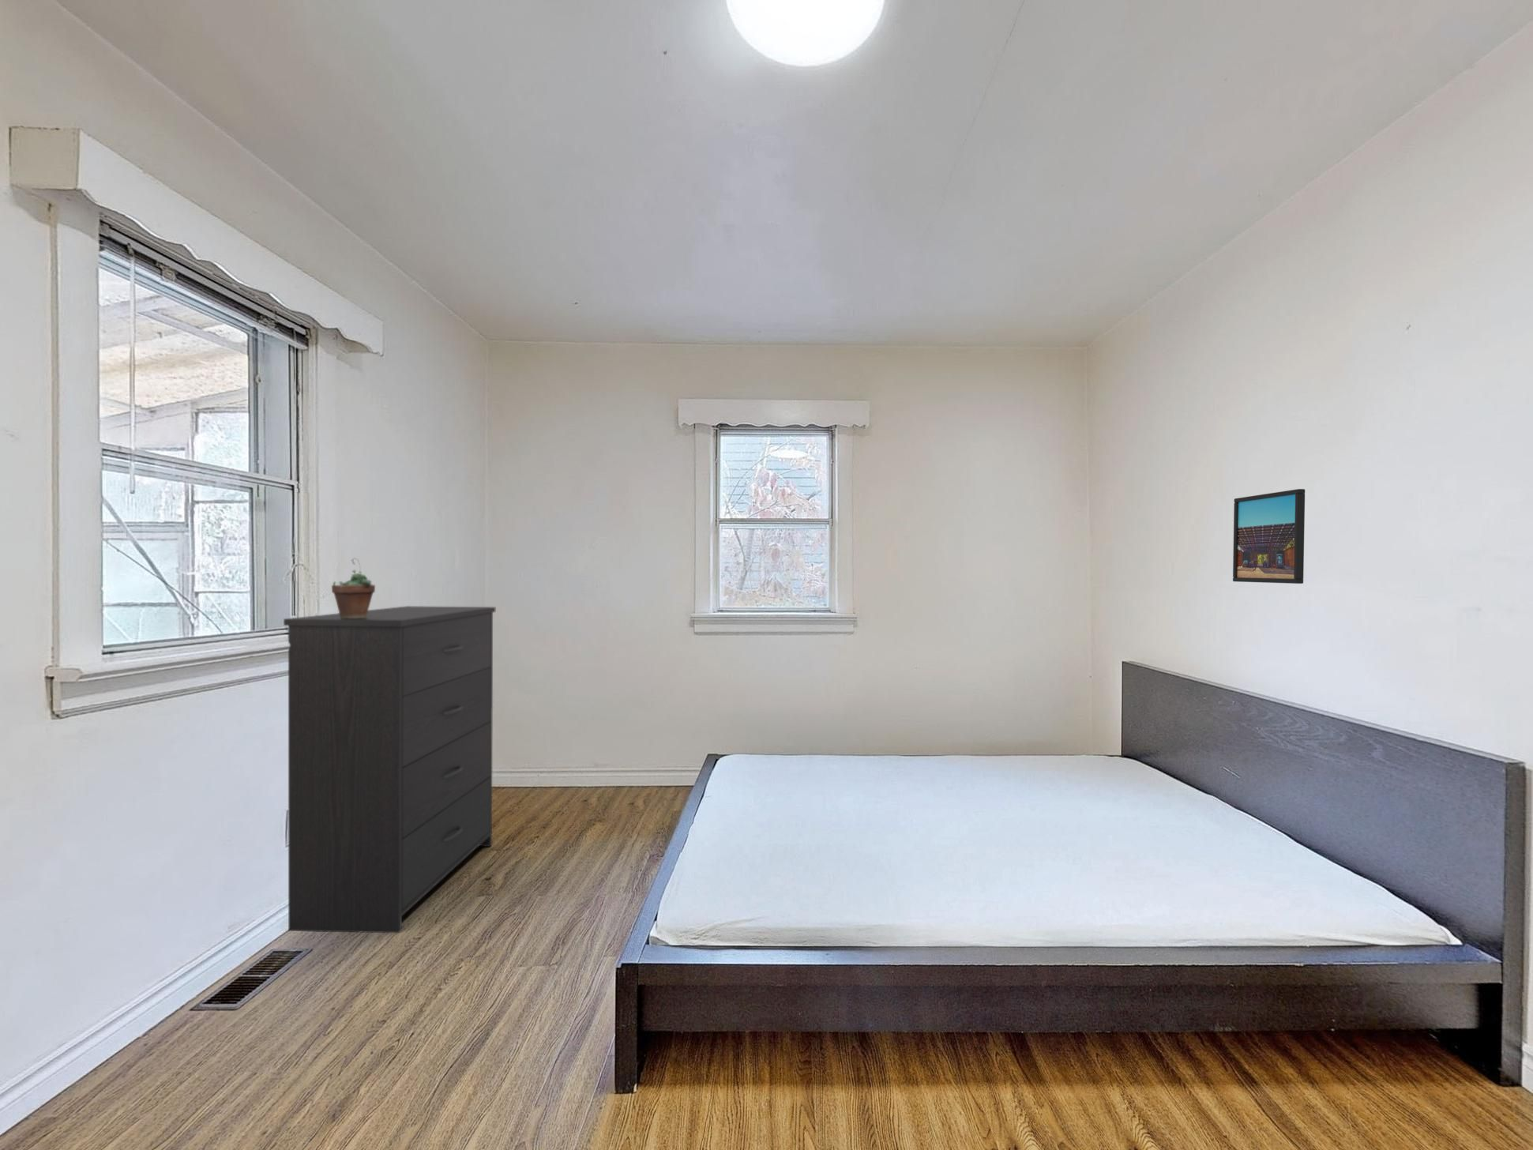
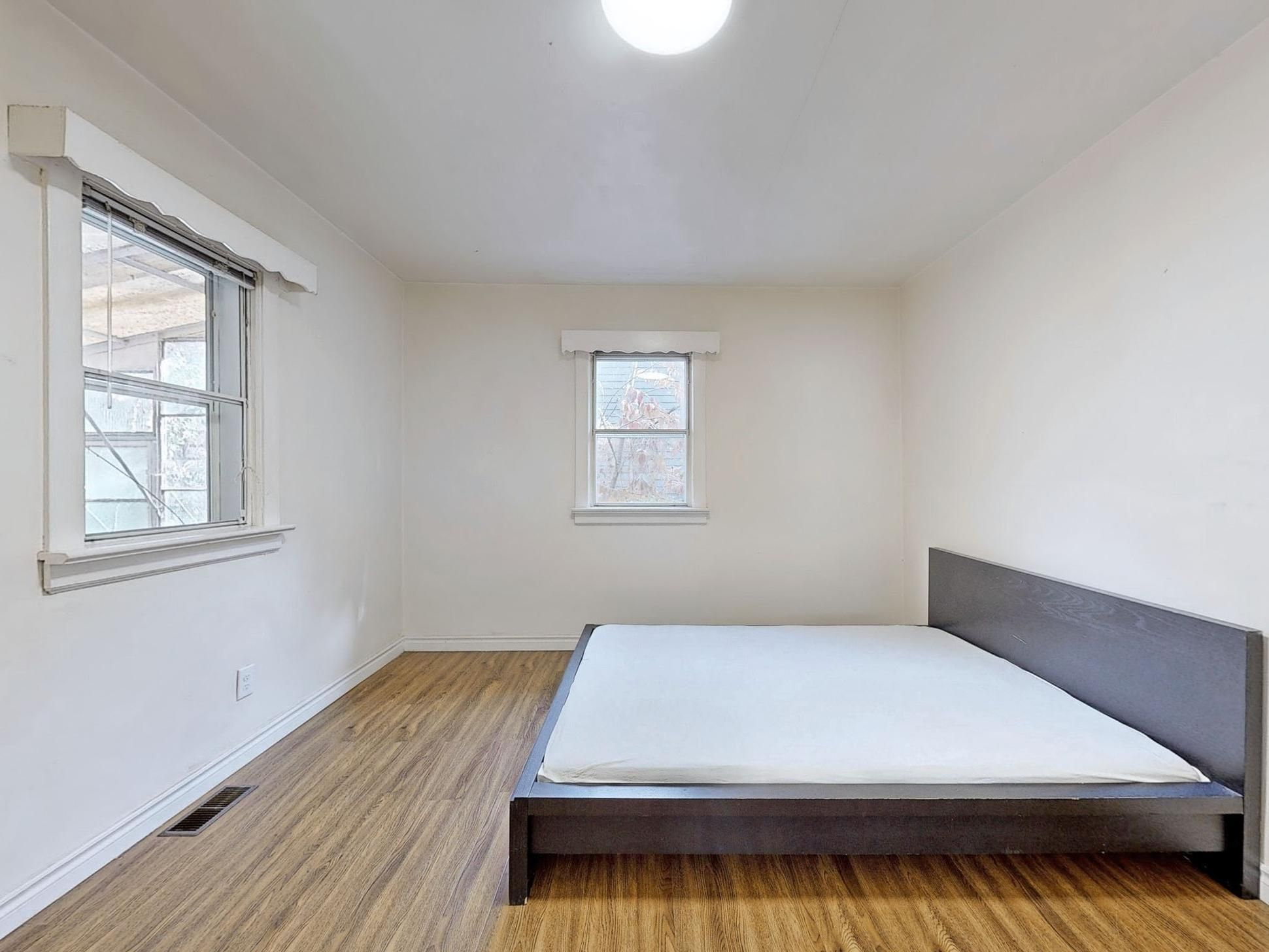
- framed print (1266, 538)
- succulent plant (353, 587)
- dresser (405, 748)
